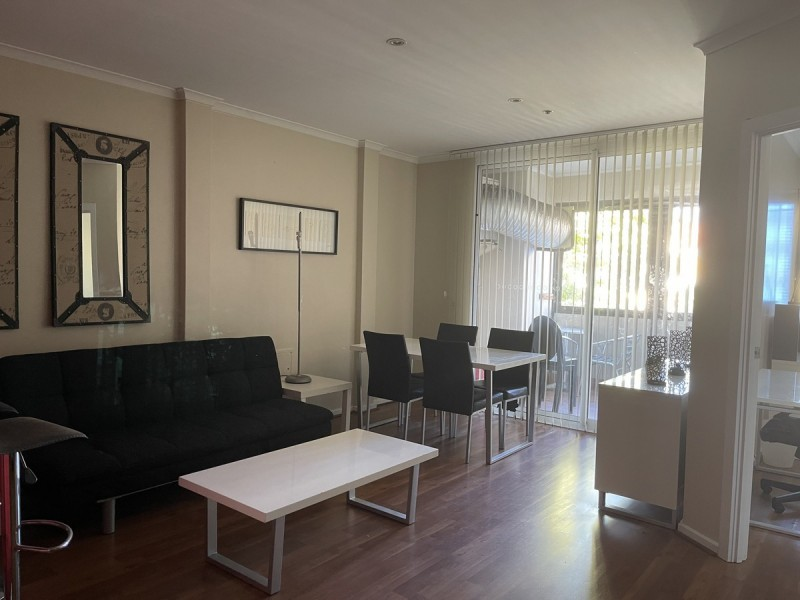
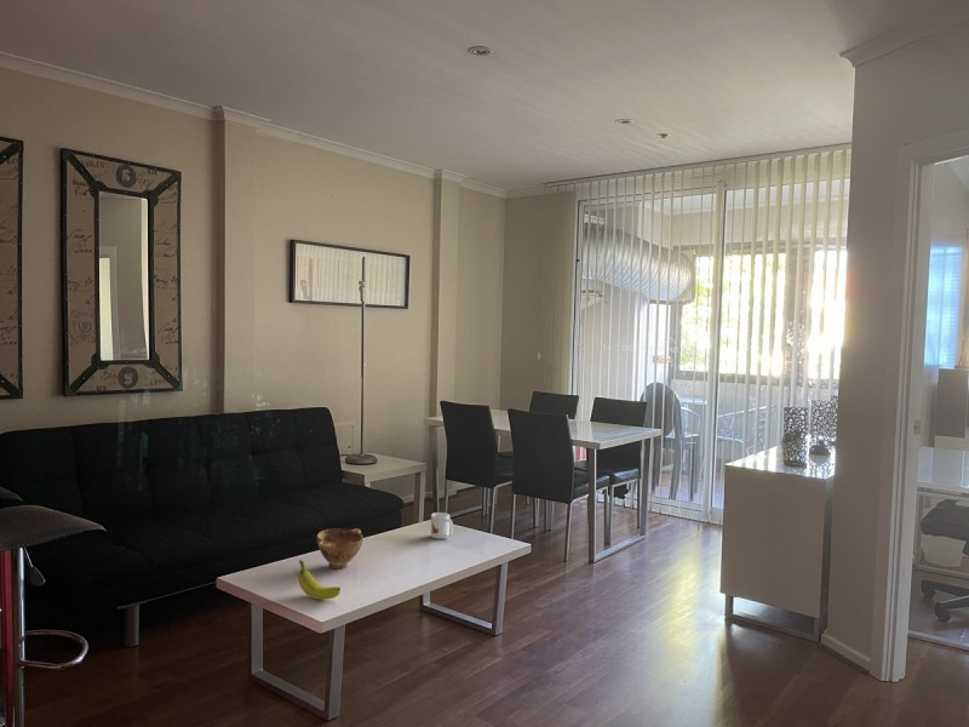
+ bowl (339, 550)
+ fruit (317, 583)
+ mug (442, 526)
